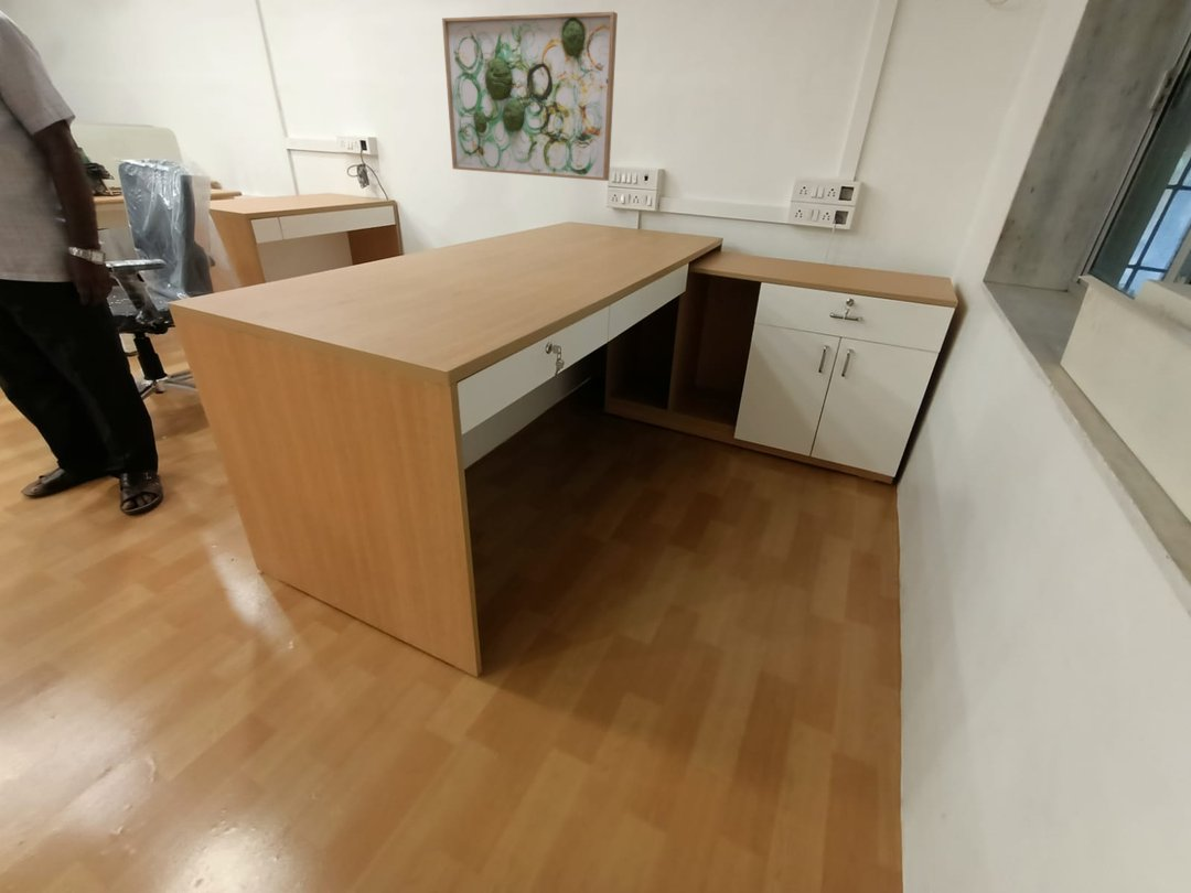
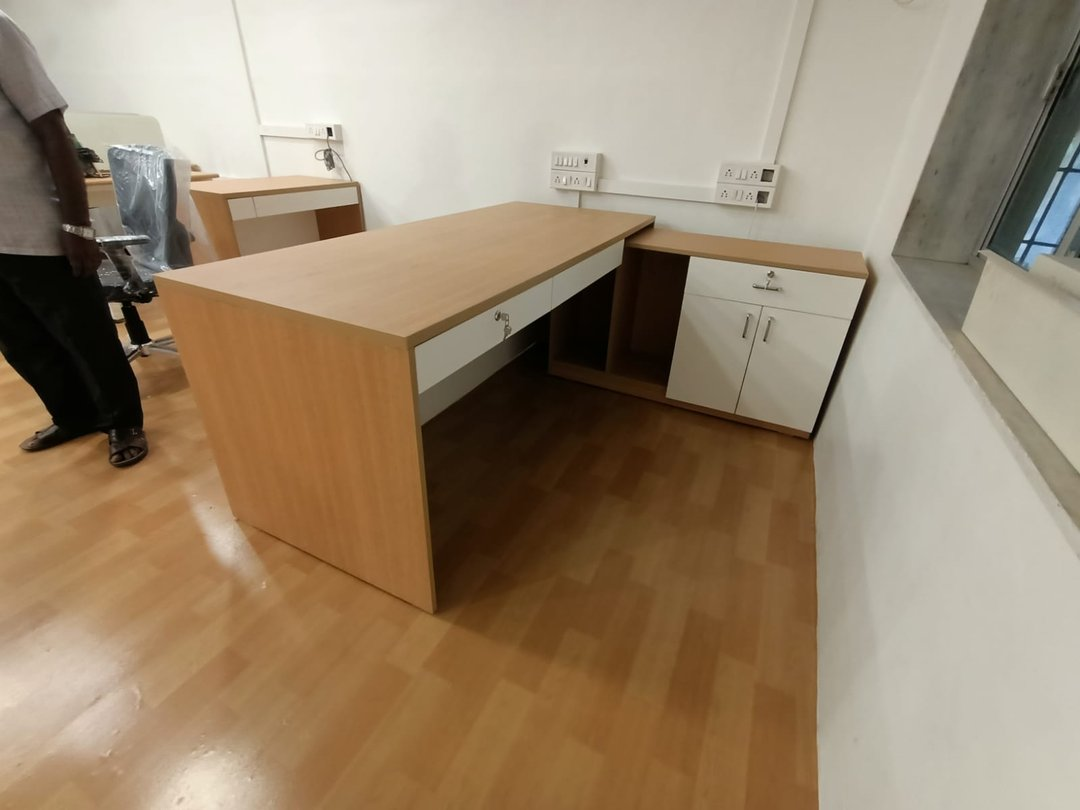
- wall art (524, 99)
